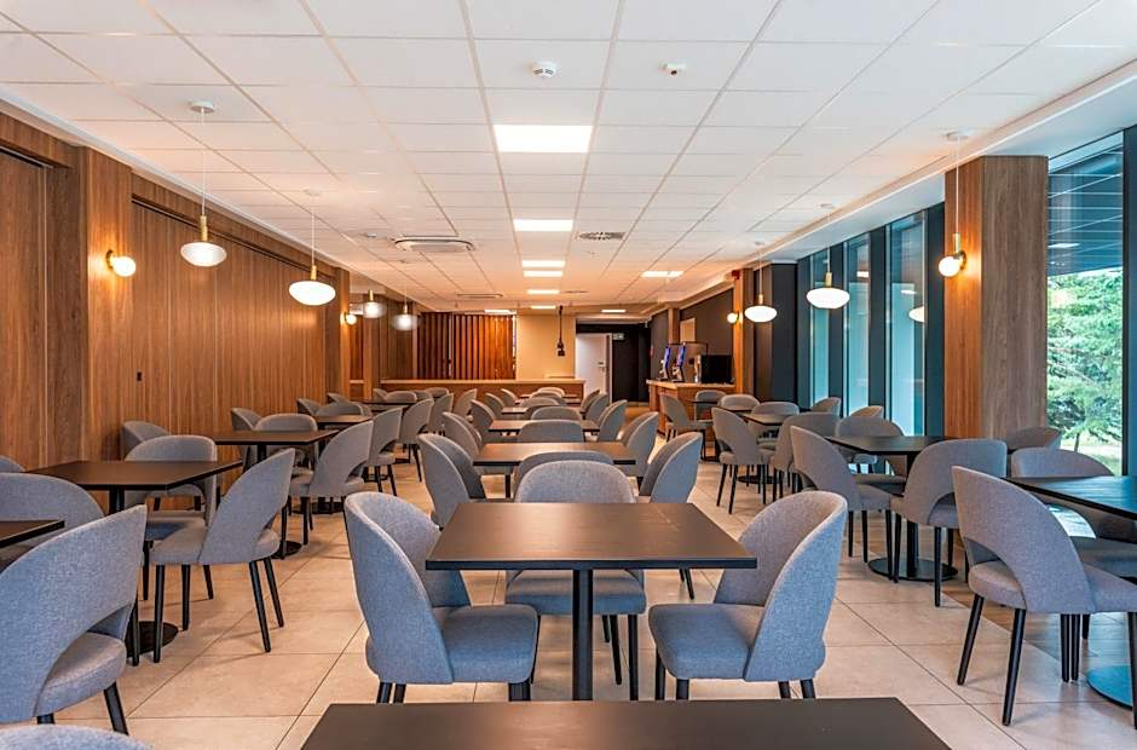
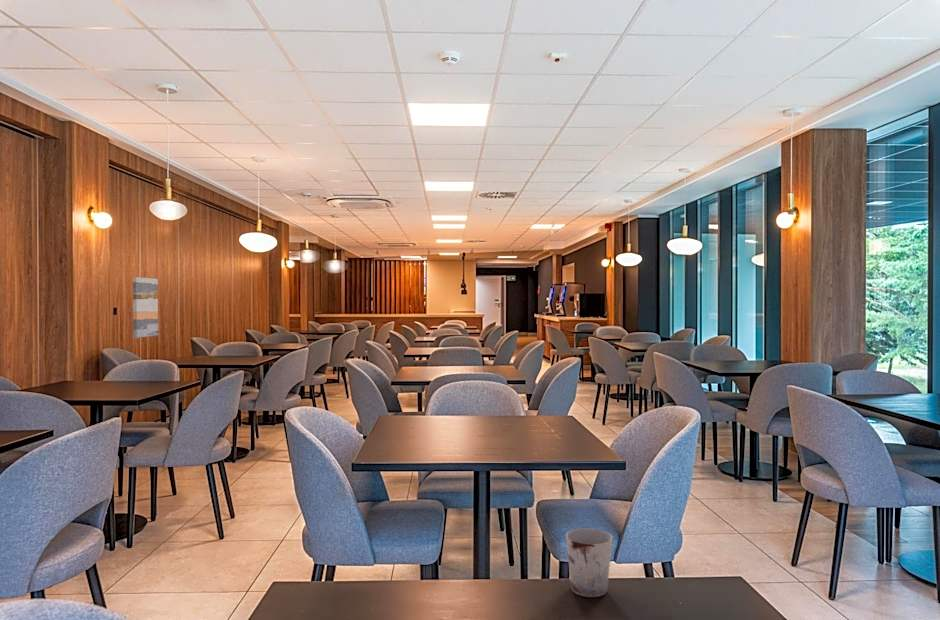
+ wall art (145, 307)
+ cup (591, 566)
